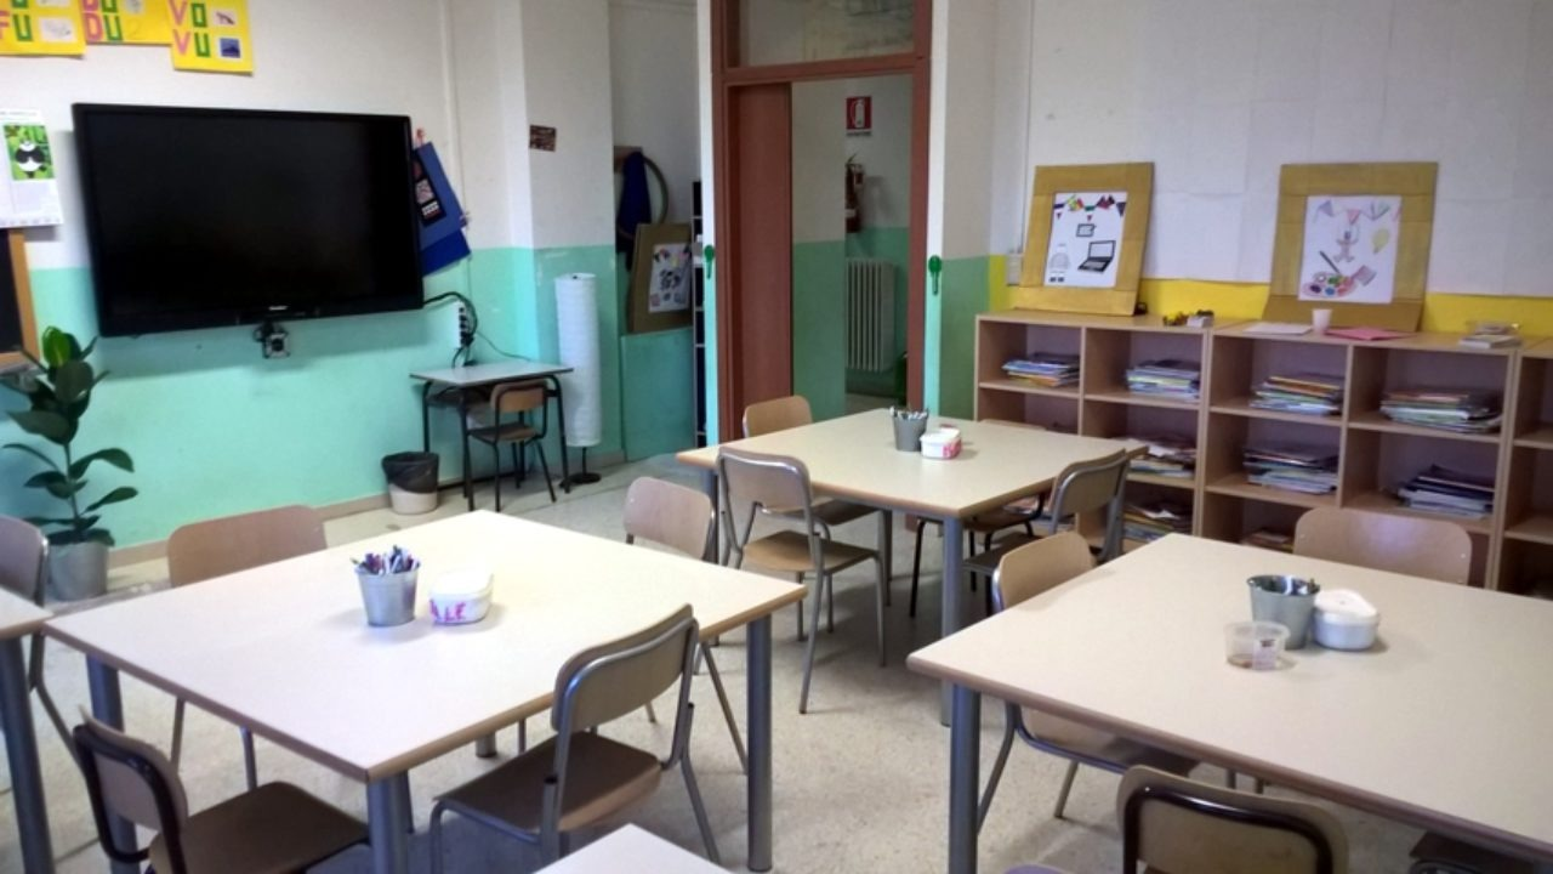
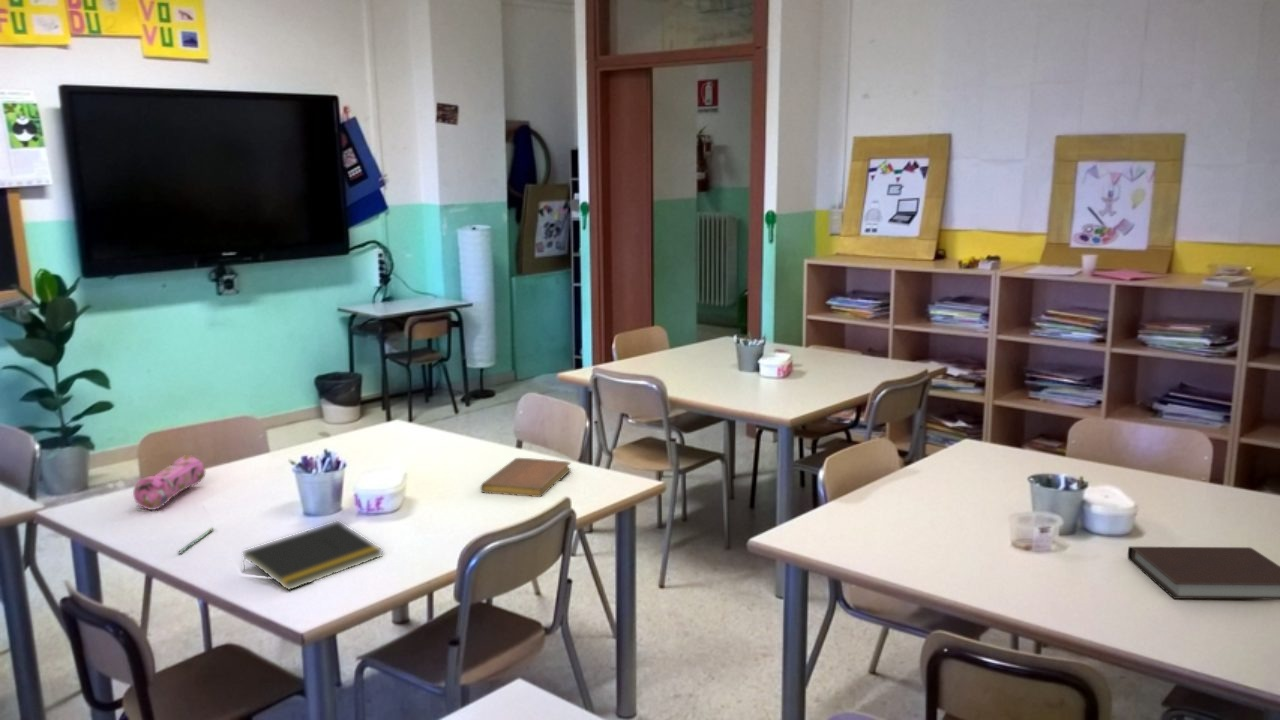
+ pencil case (170, 481)
+ notepad (314, 553)
+ pen (196, 540)
+ notebook (1213, 571)
+ notebook (527, 476)
